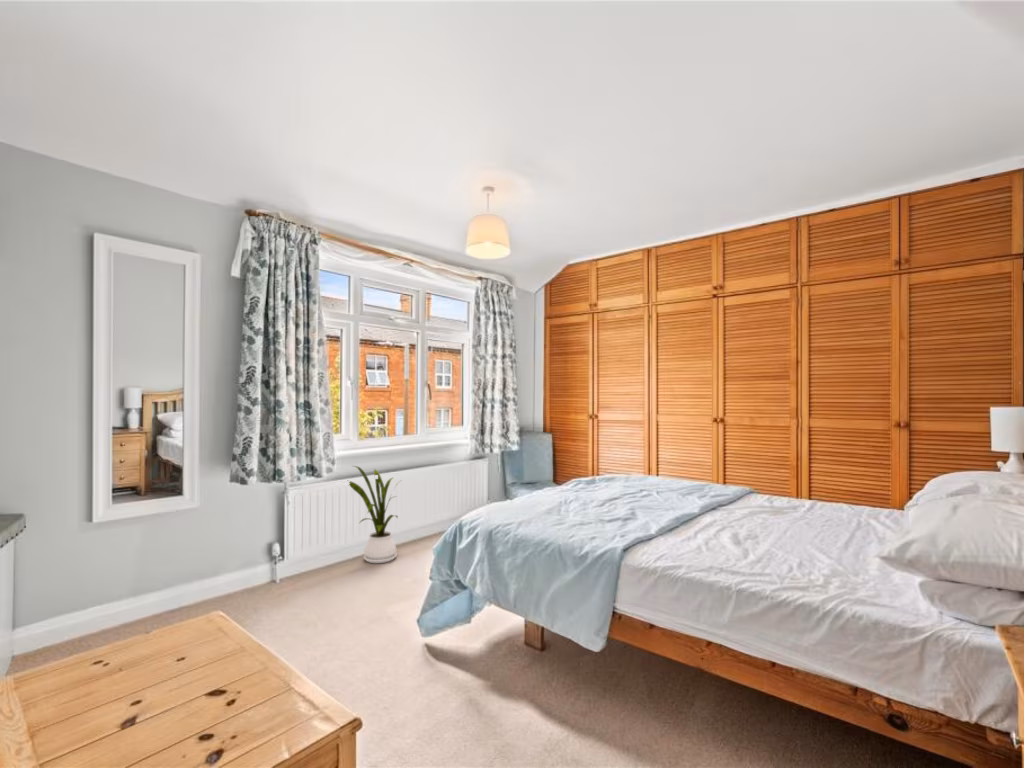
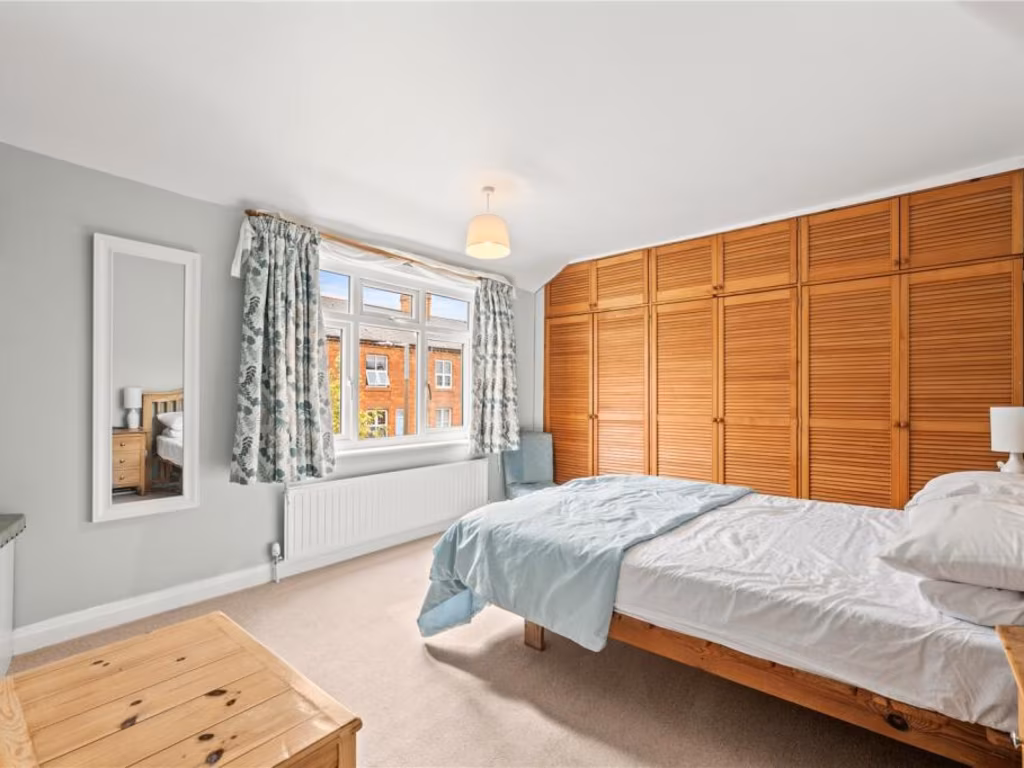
- house plant (376, 510)
